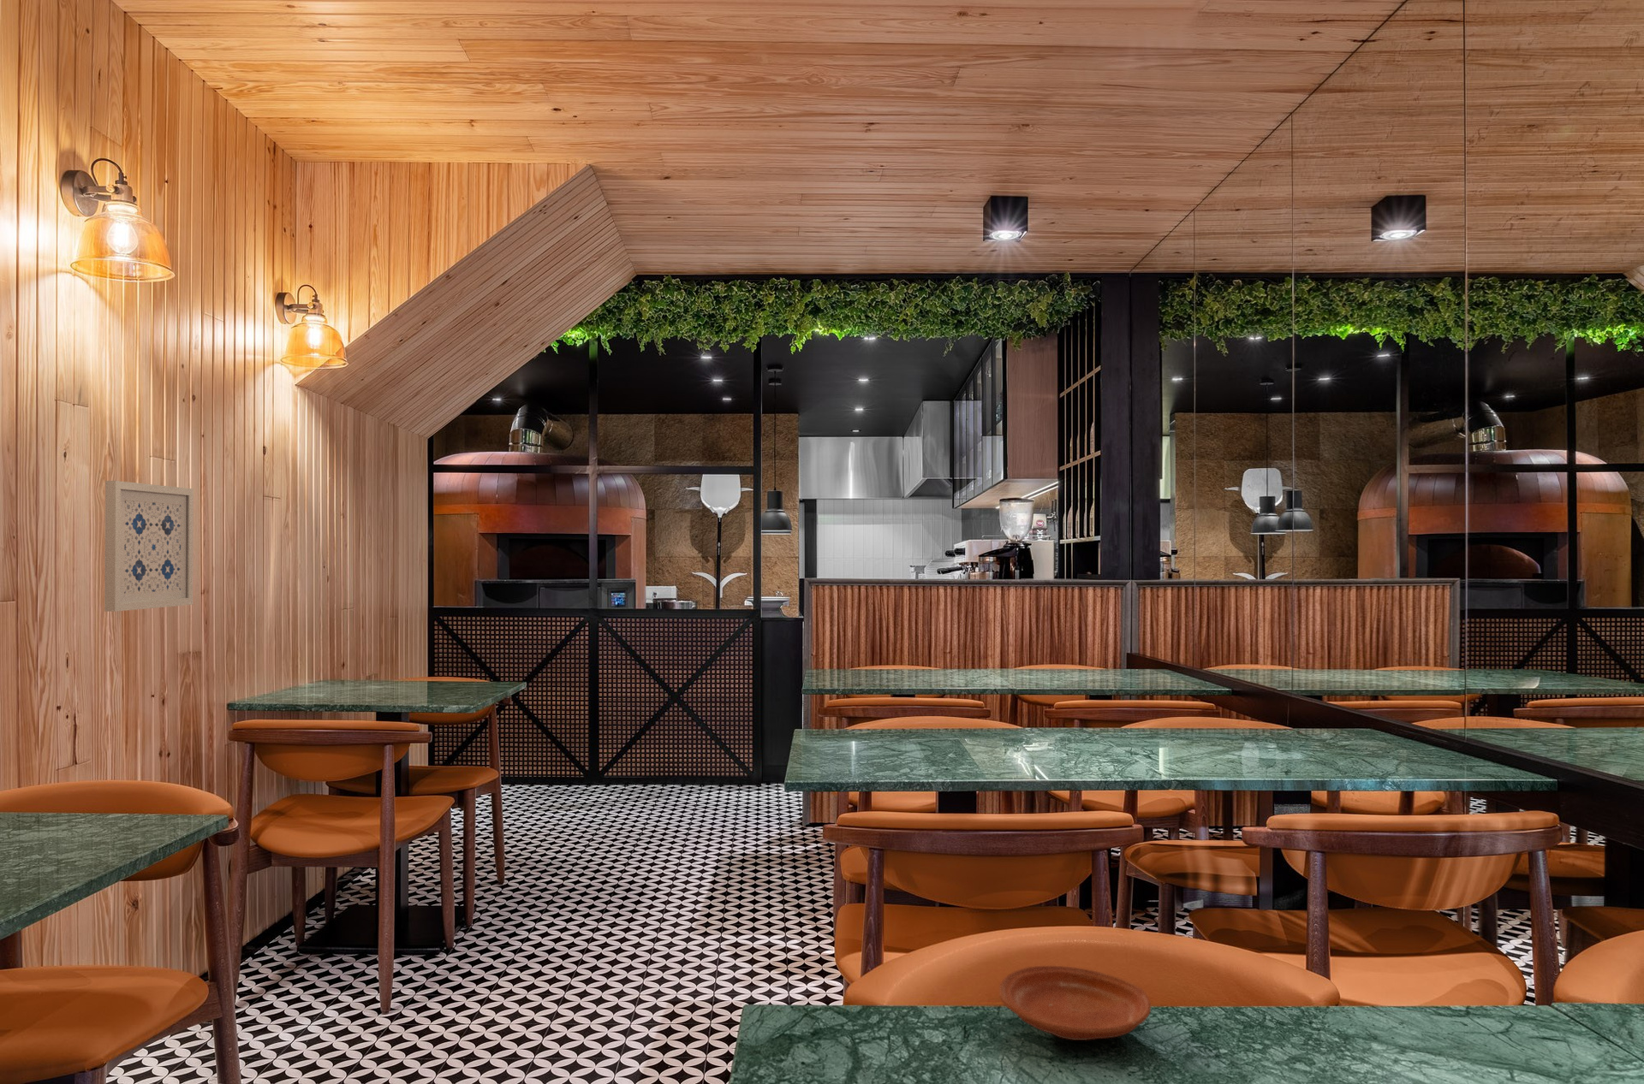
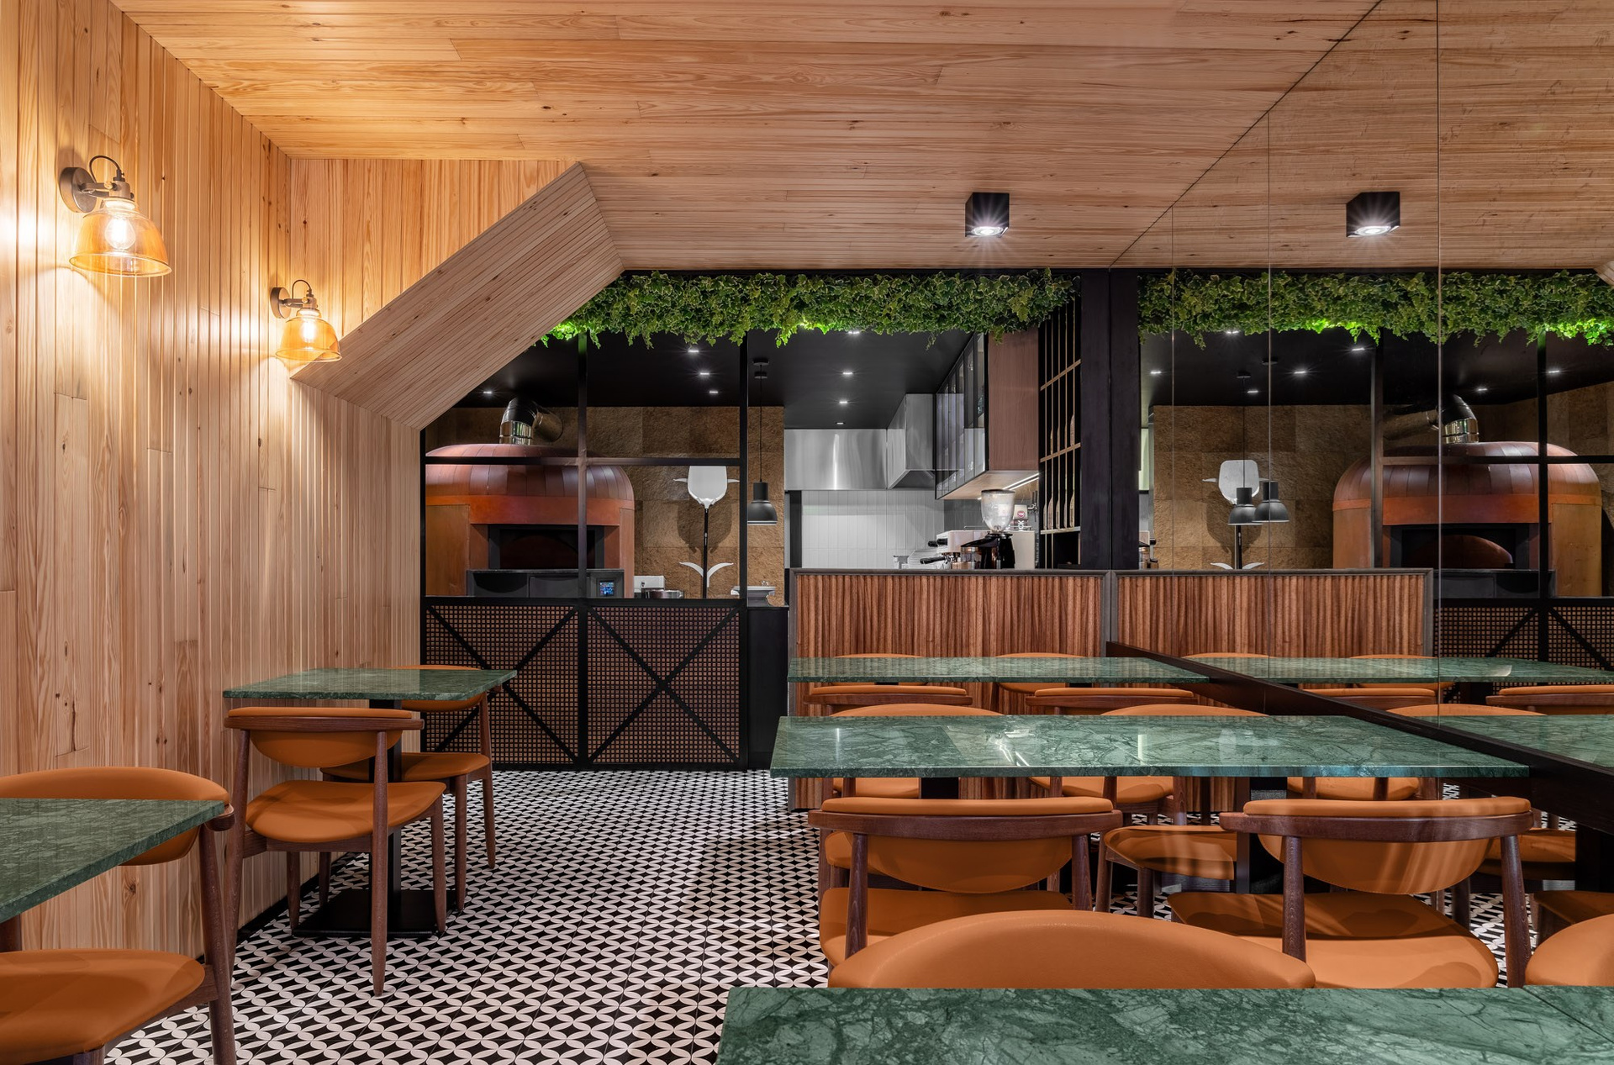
- wall art (151, 546)
- plate (1073, 1010)
